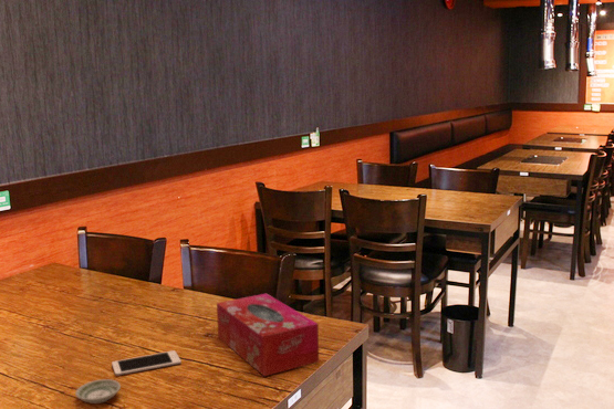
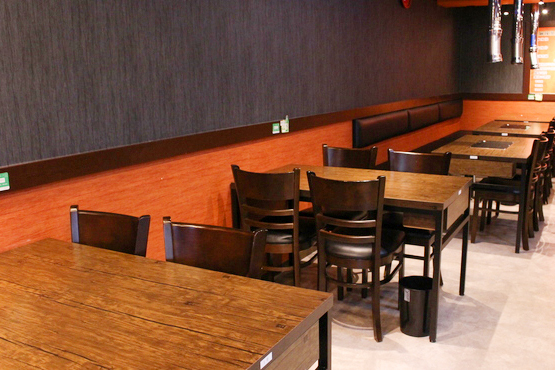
- saucer (98, 394)
- cell phone (146, 363)
- tissue box (264, 331)
